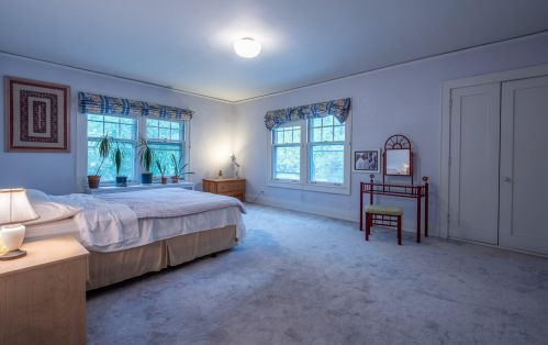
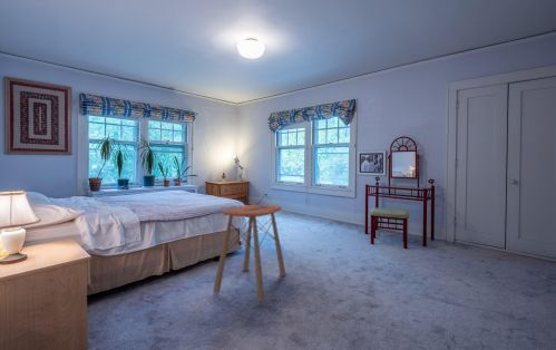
+ side table (251, 246)
